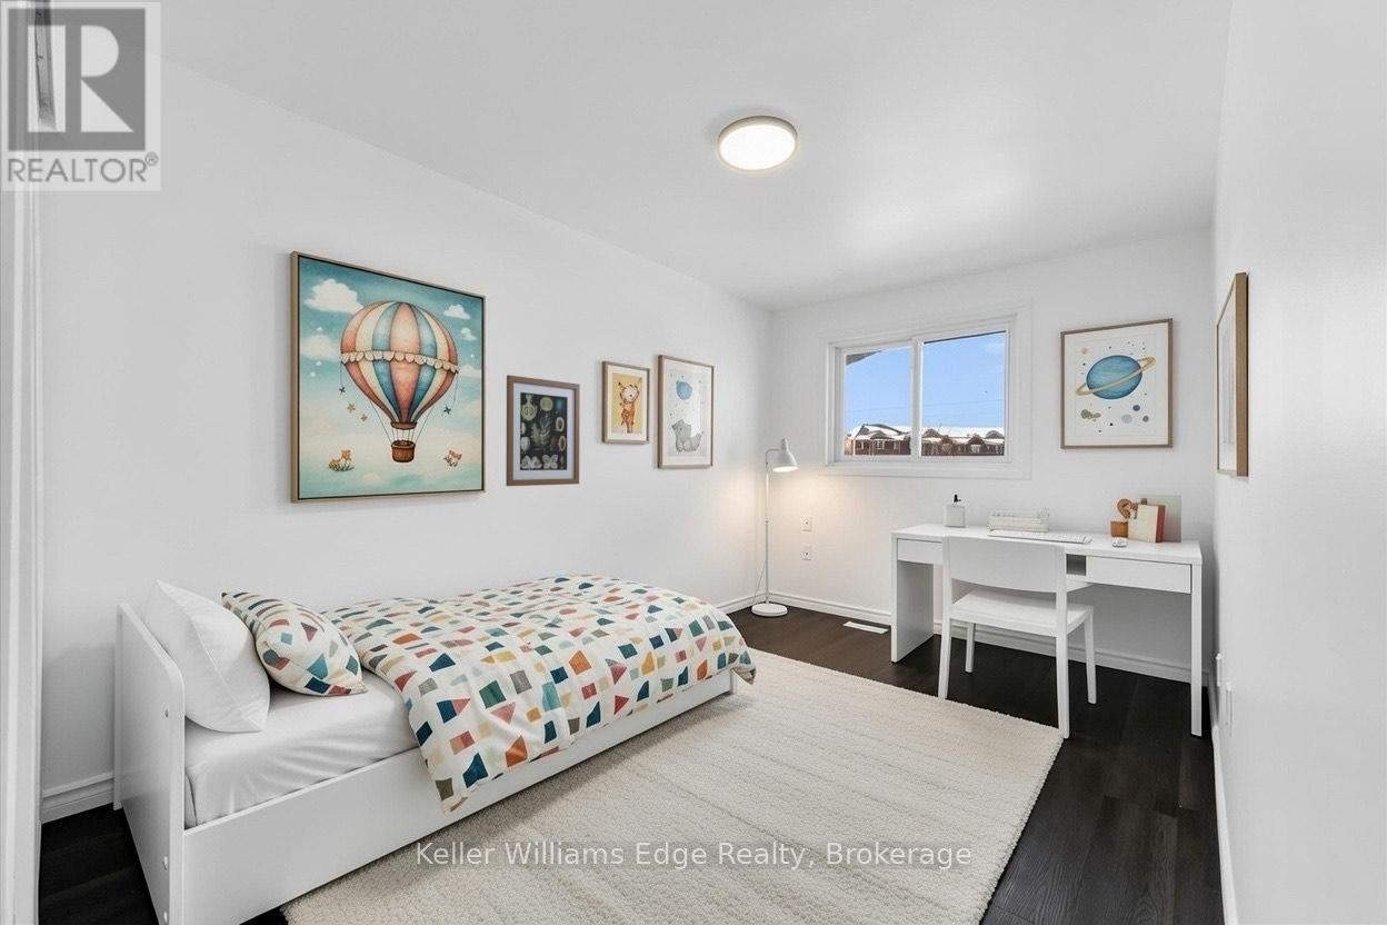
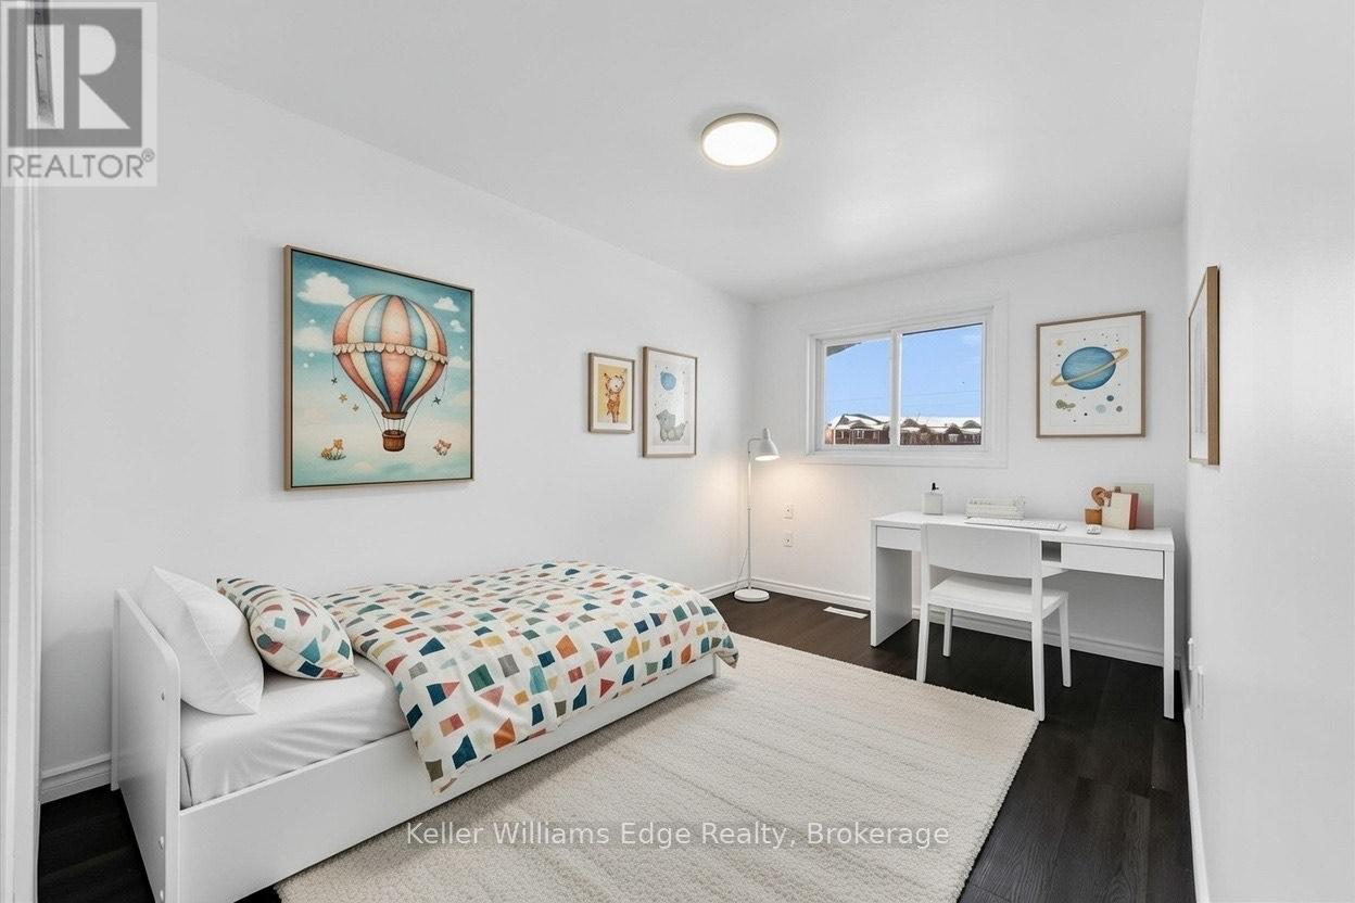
- wall art (545, 432)
